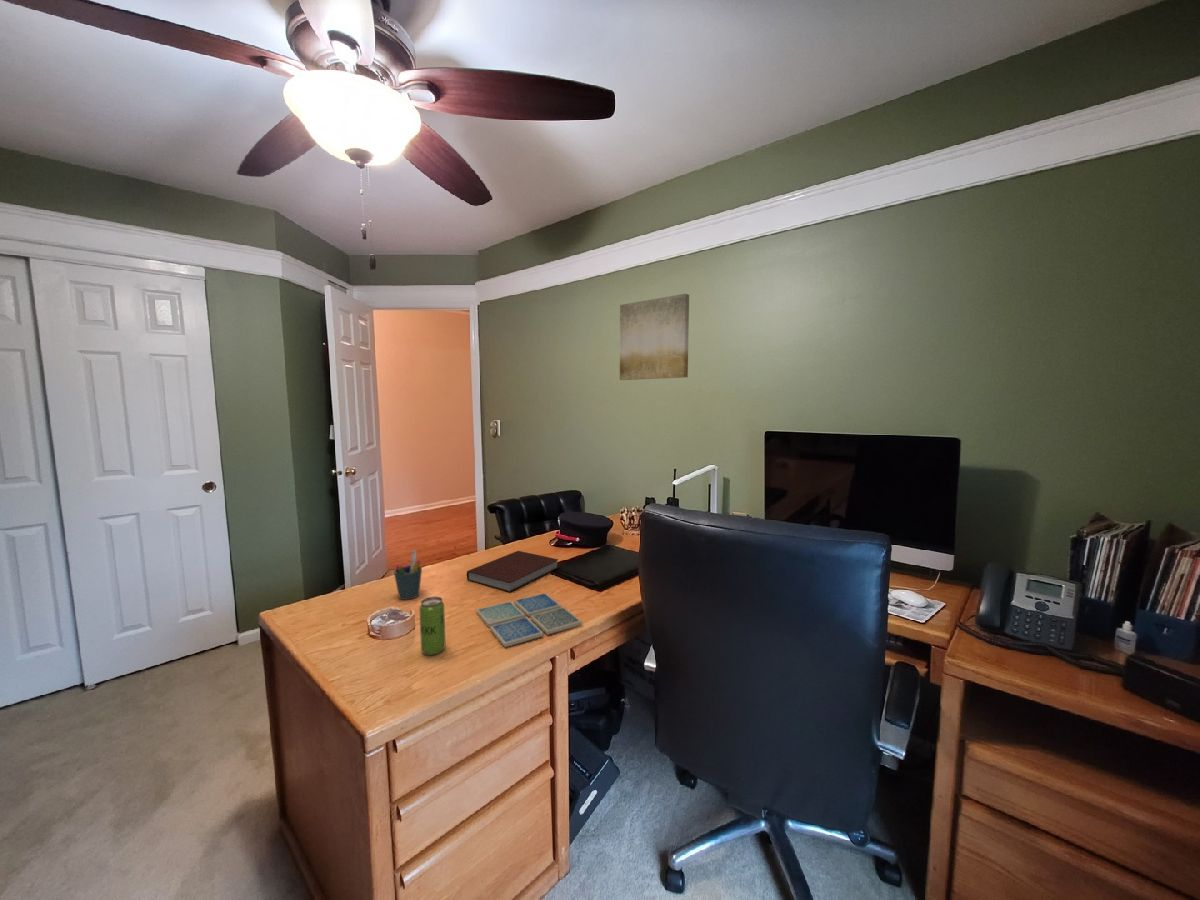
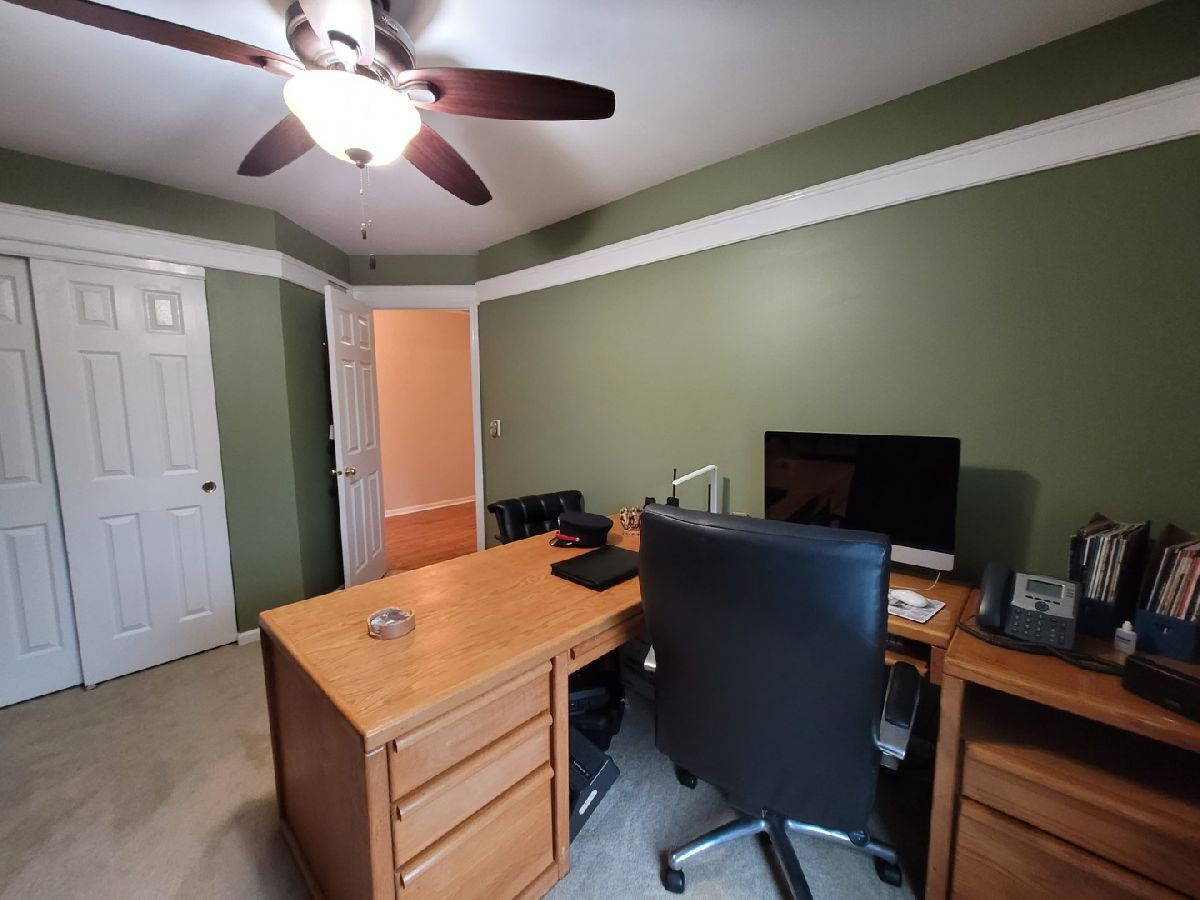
- drink coaster (528, 616)
- wall art (652, 339)
- pen holder (408, 575)
- beverage can (432, 625)
- notebook (514, 569)
